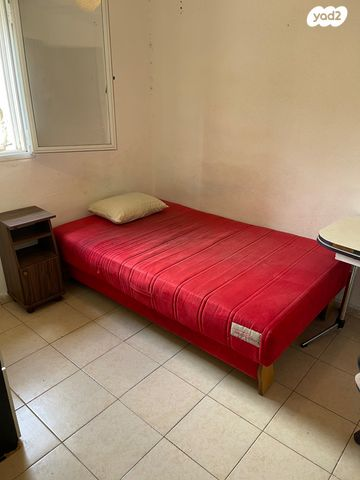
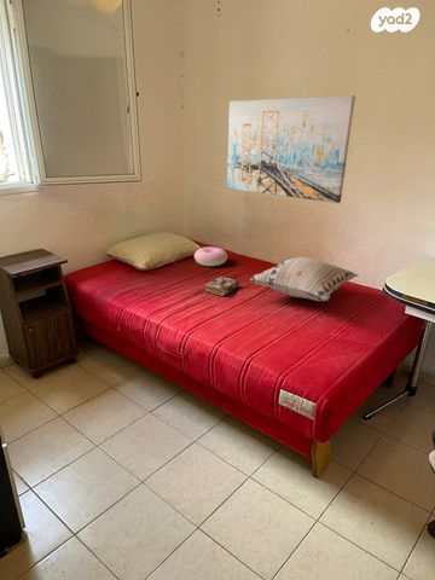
+ book (221, 285)
+ cushion (210, 256)
+ wall art (282, 149)
+ decorative pillow (304, 277)
